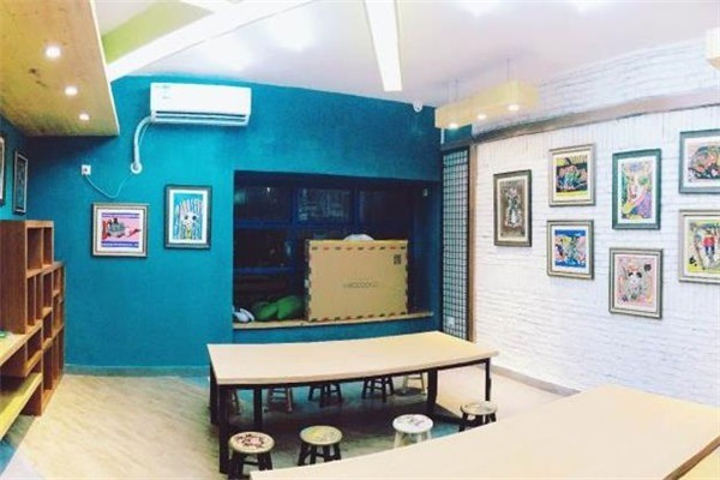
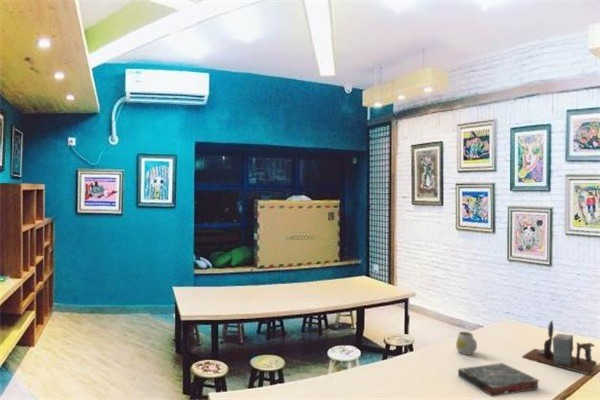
+ desk organizer (559, 342)
+ mug (467, 343)
+ book (497, 378)
